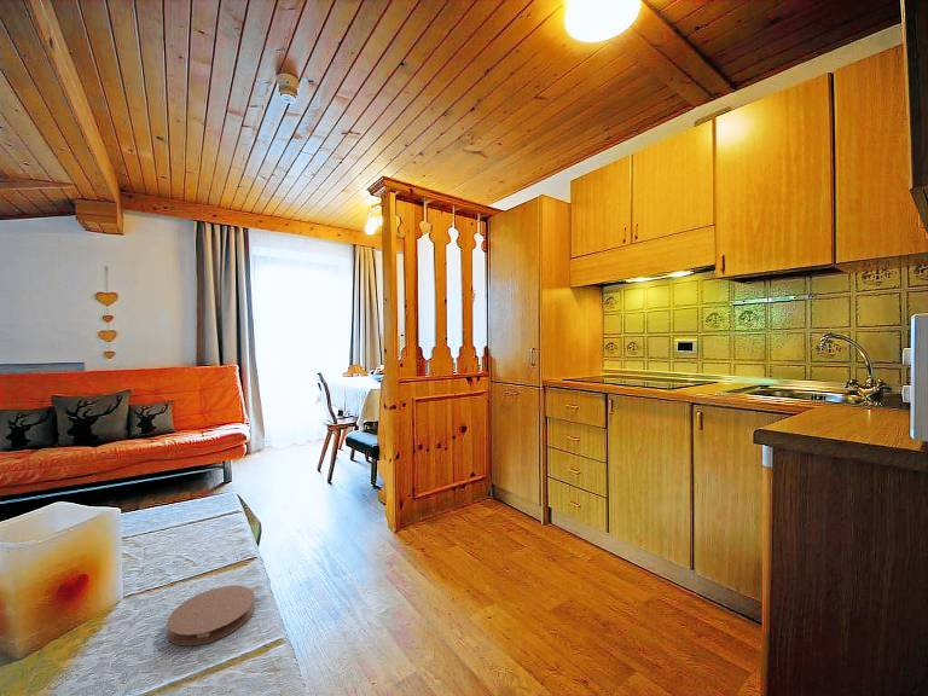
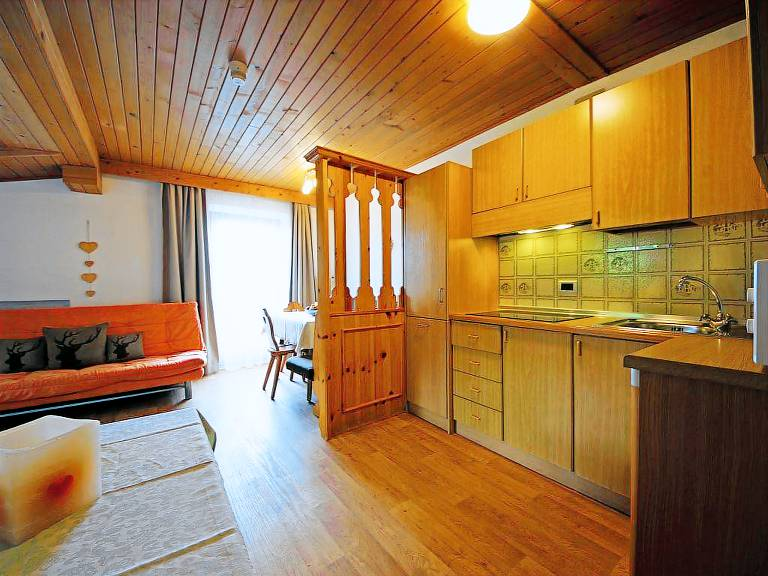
- coaster (213, 613)
